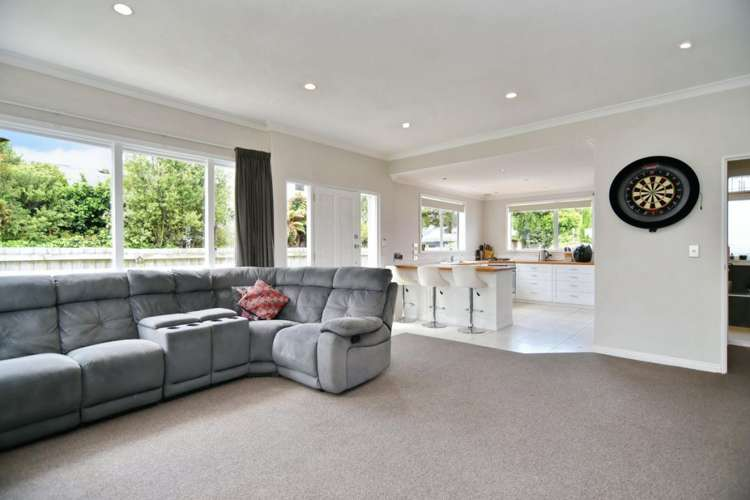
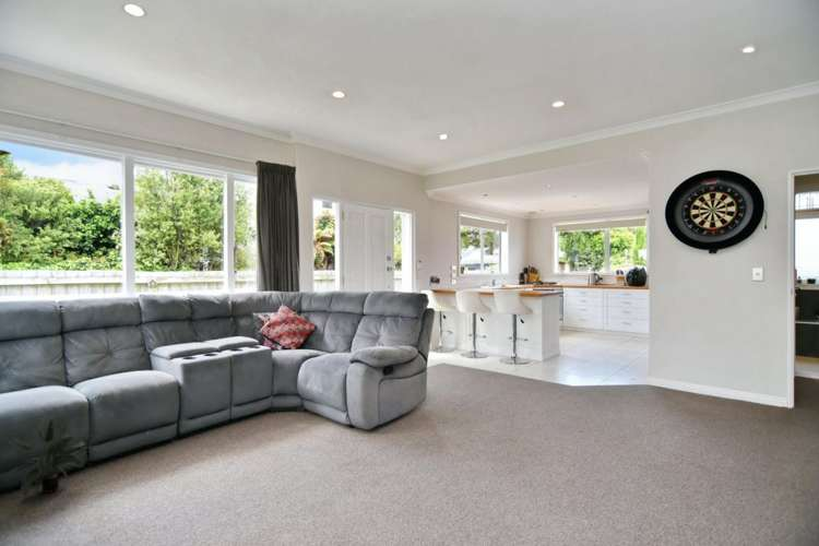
+ potted plant (50, 455)
